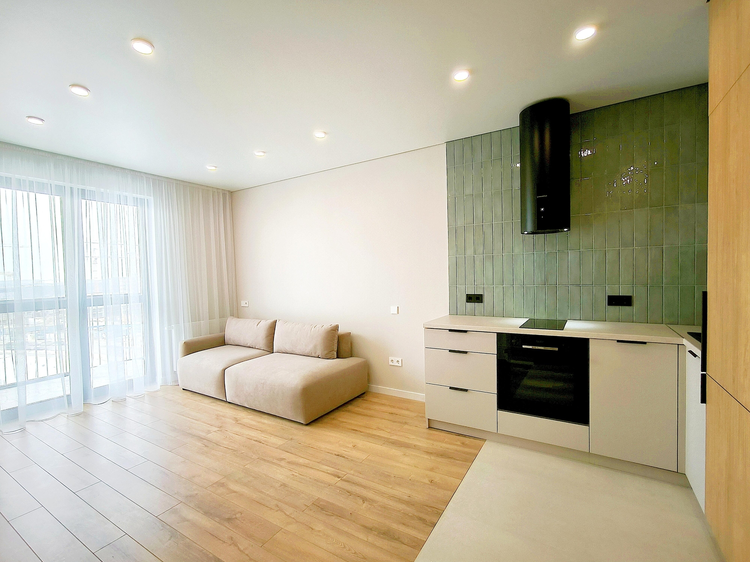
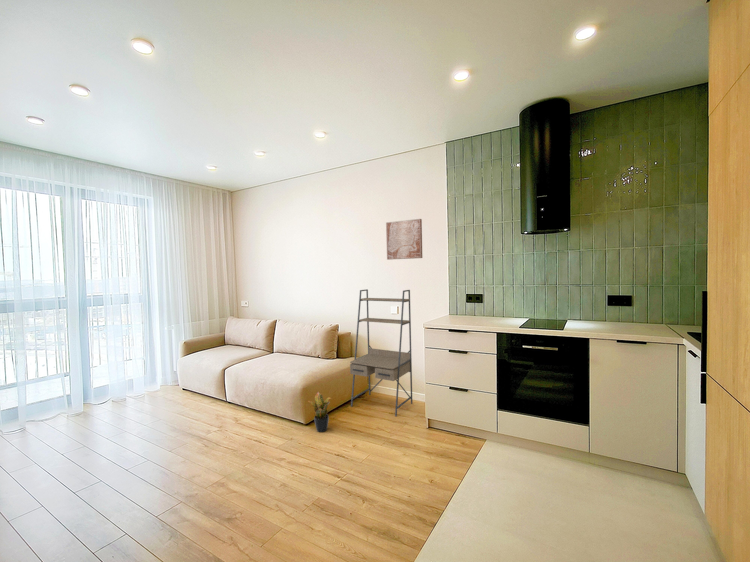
+ shelving unit (379, 349)
+ potted plant (322, 410)
+ wall art (403, 239)
